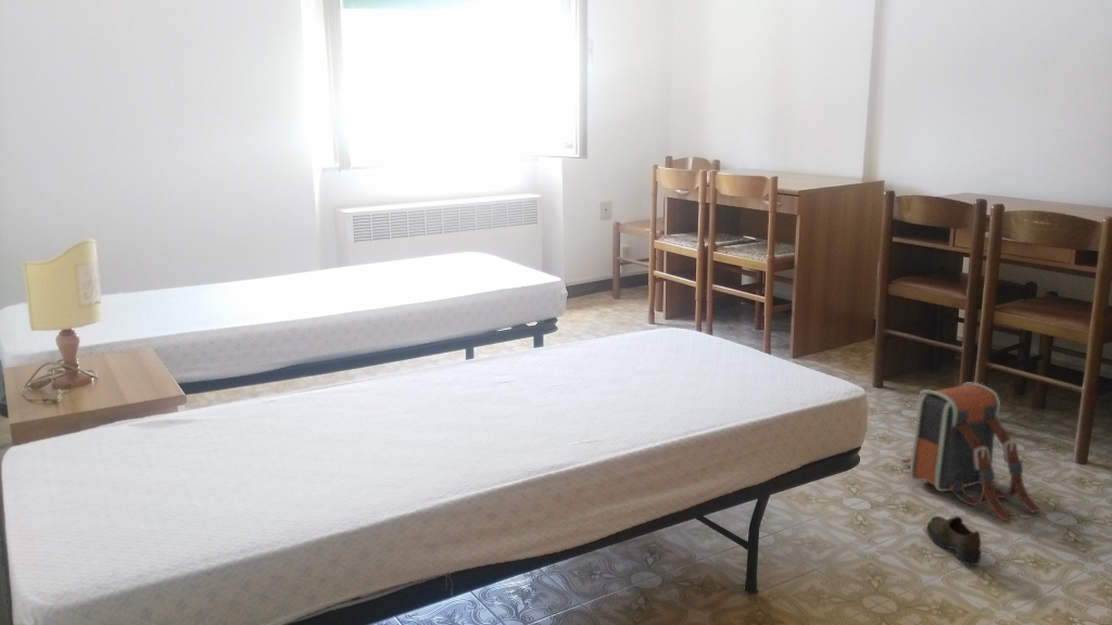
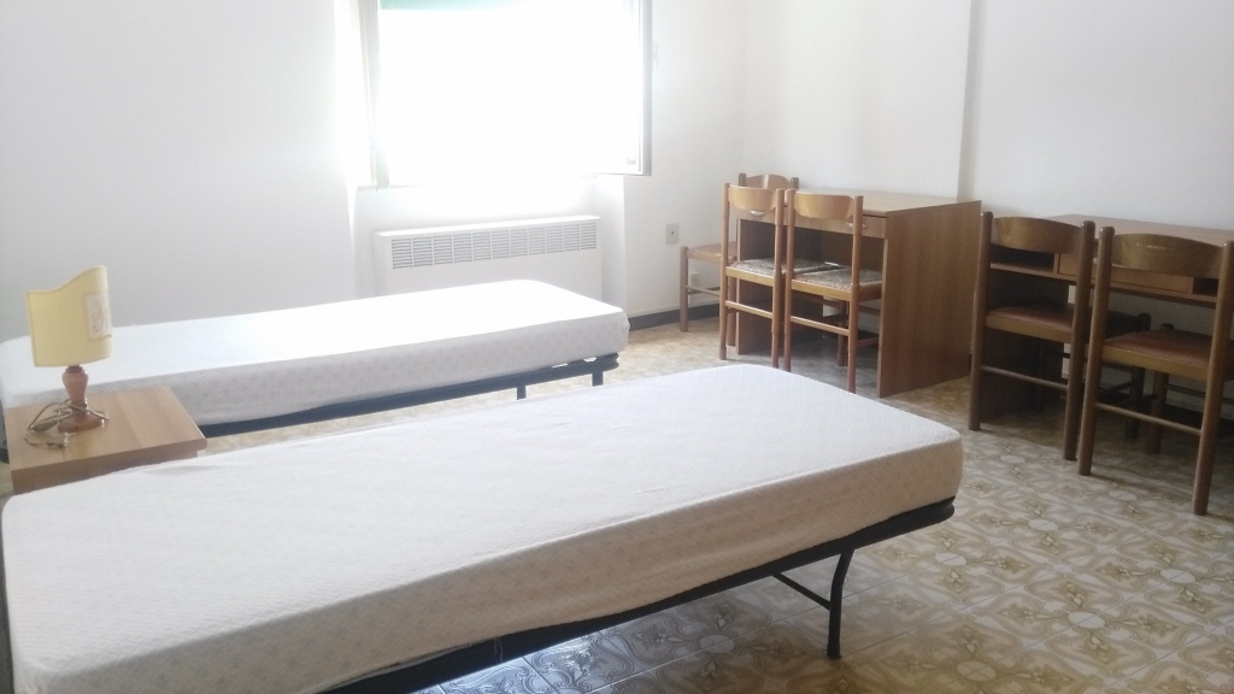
- shoe (955, 532)
- backpack (964, 441)
